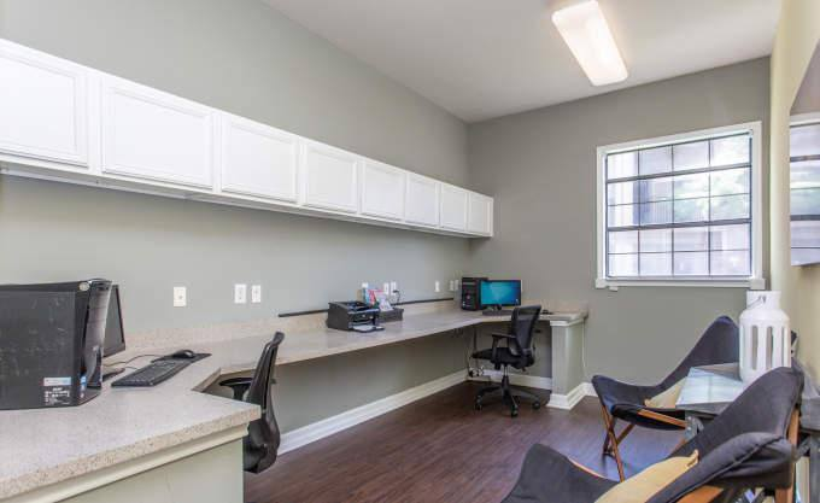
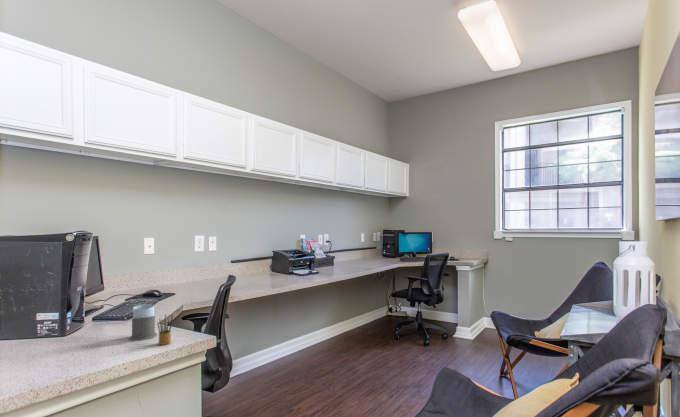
+ pencil box (165, 329)
+ mug (143, 320)
